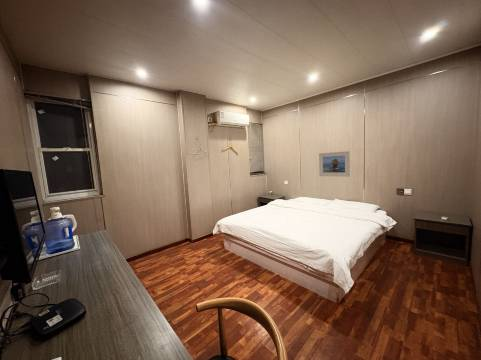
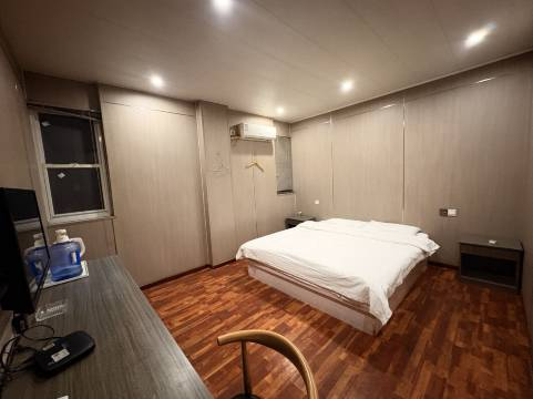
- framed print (333, 164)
